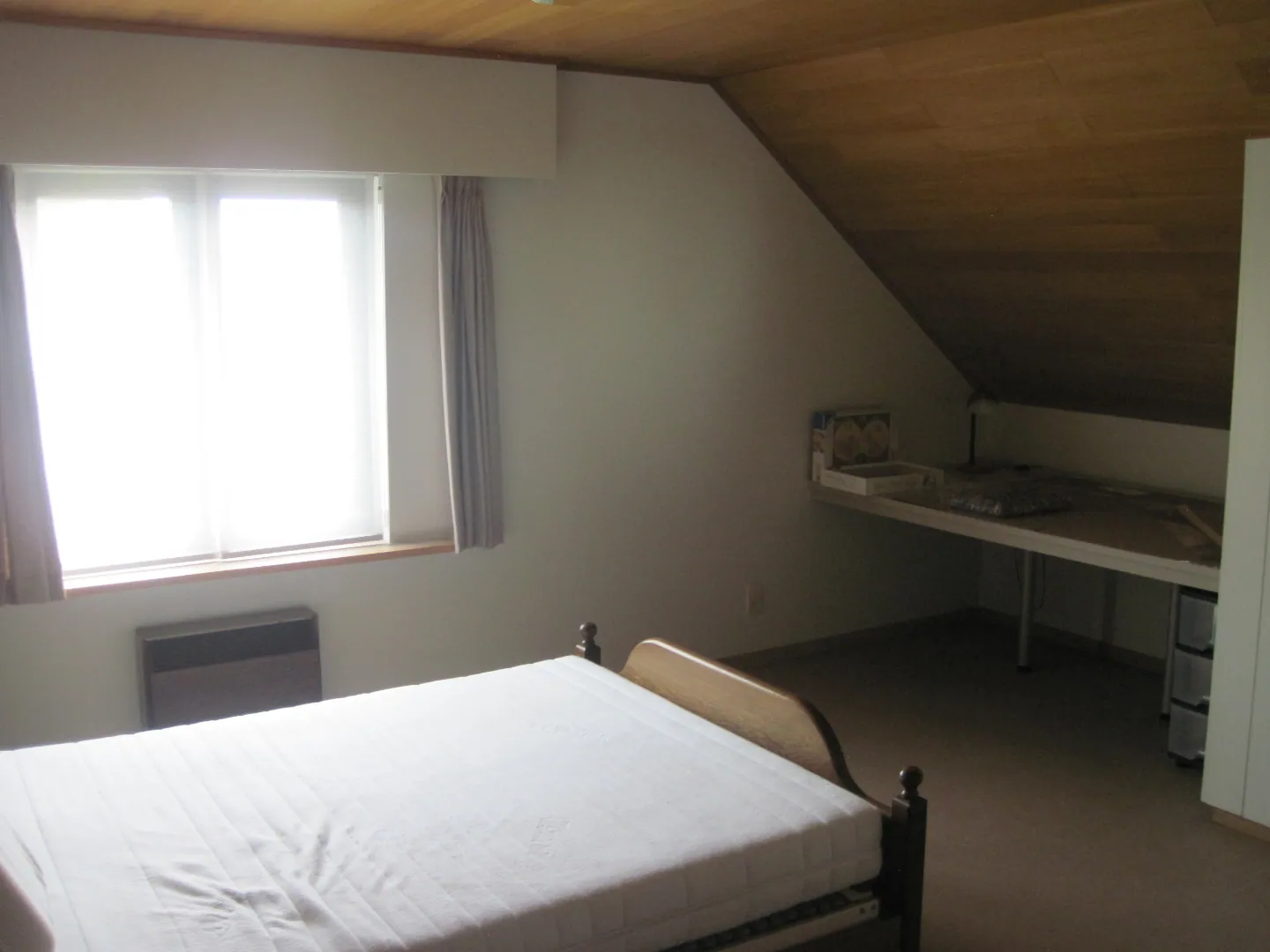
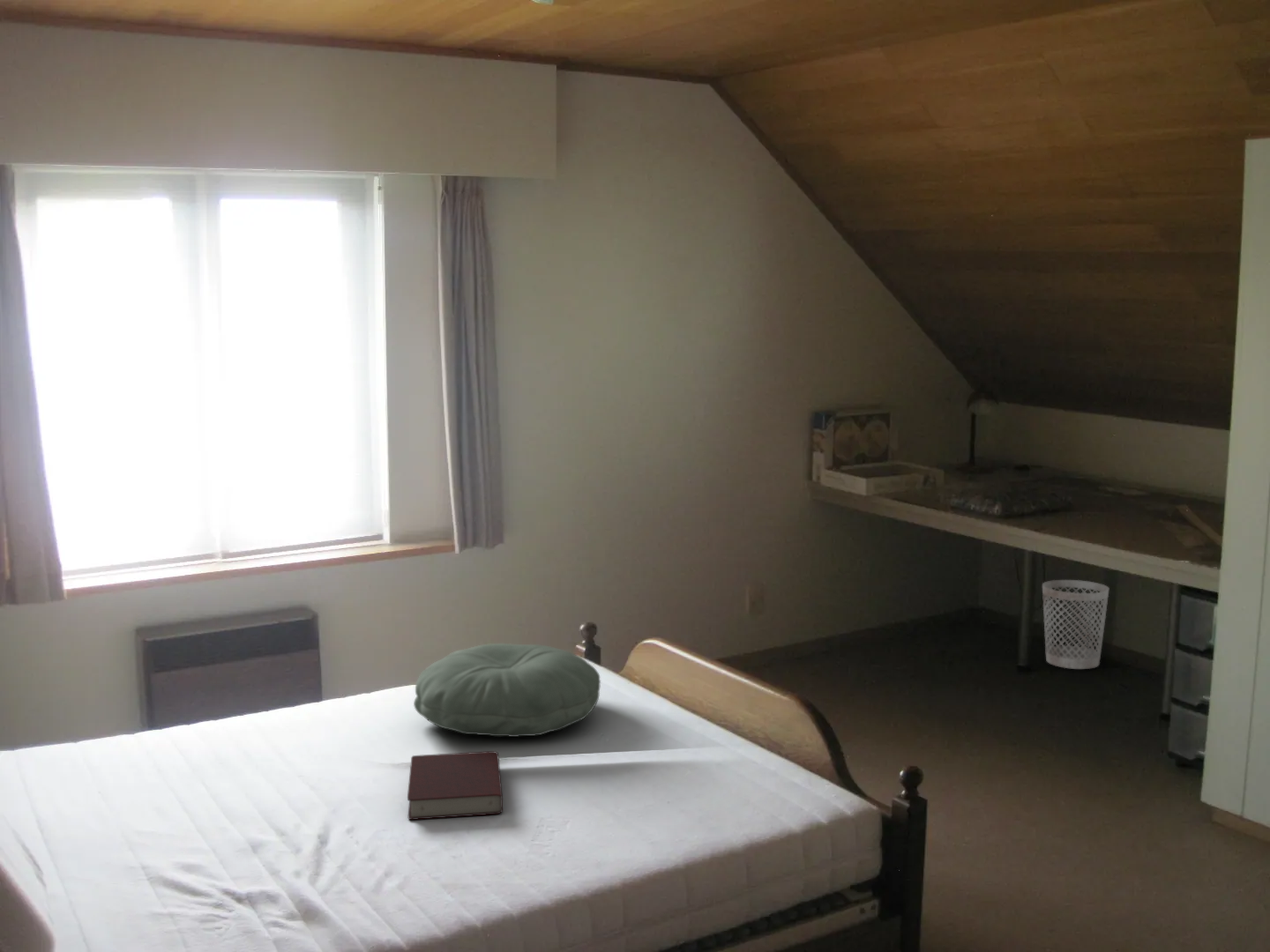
+ book (455, 783)
+ pillow (507, 687)
+ wastebasket (1074, 624)
